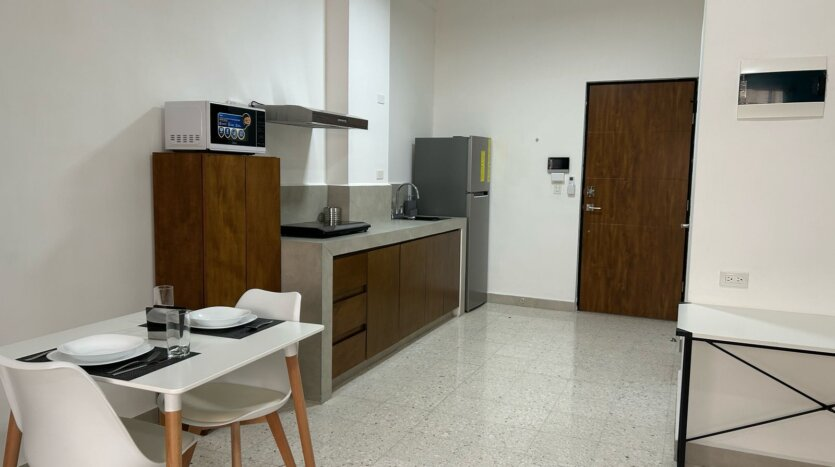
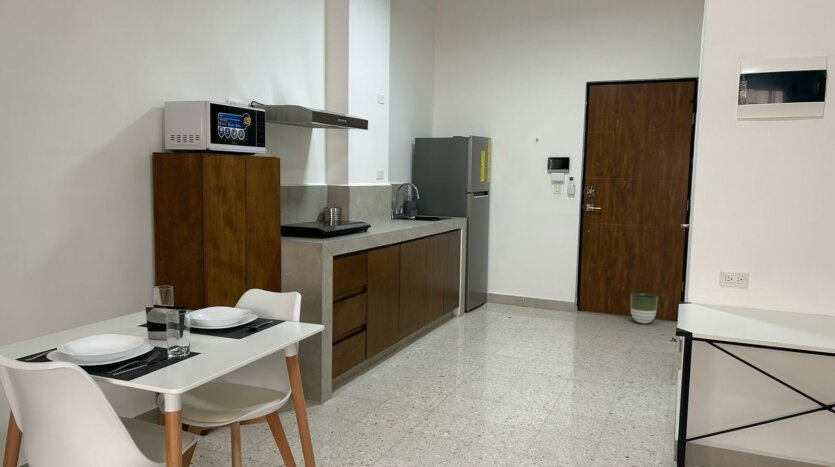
+ planter (643, 308)
